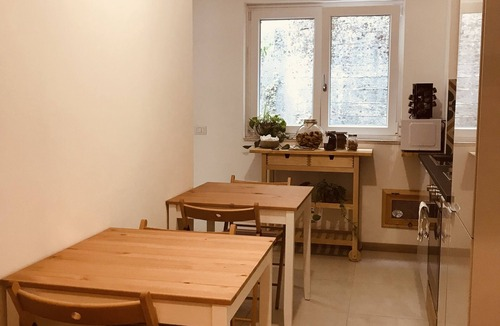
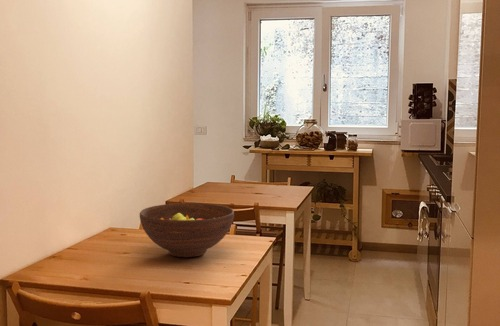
+ fruit bowl (187, 232)
